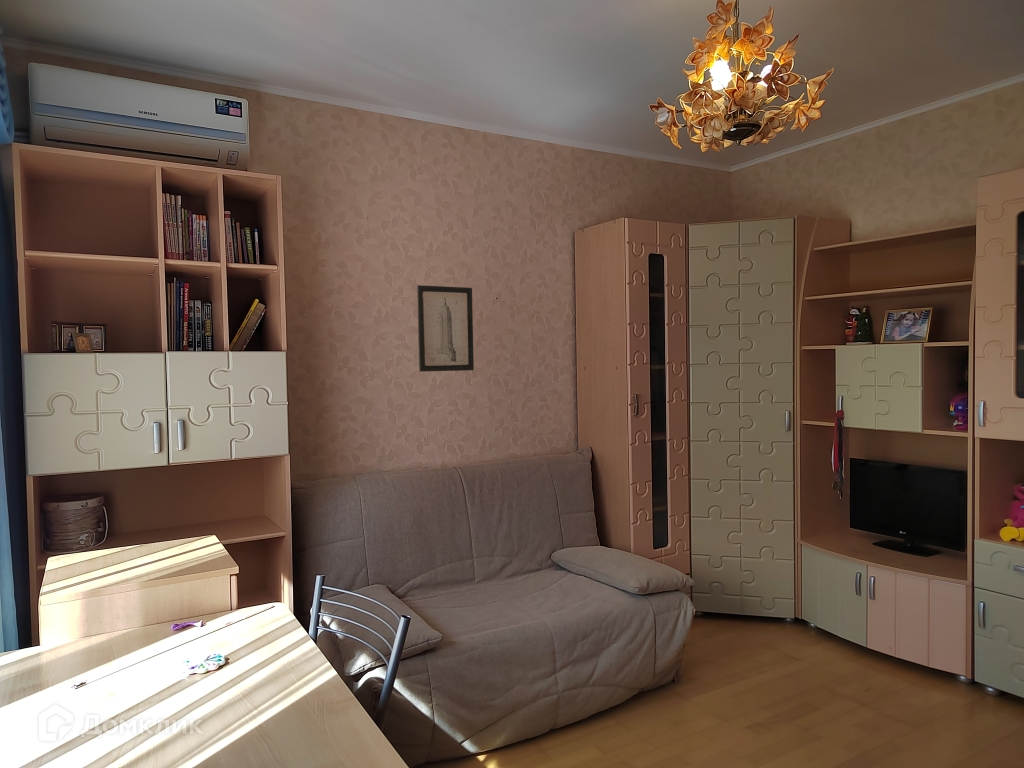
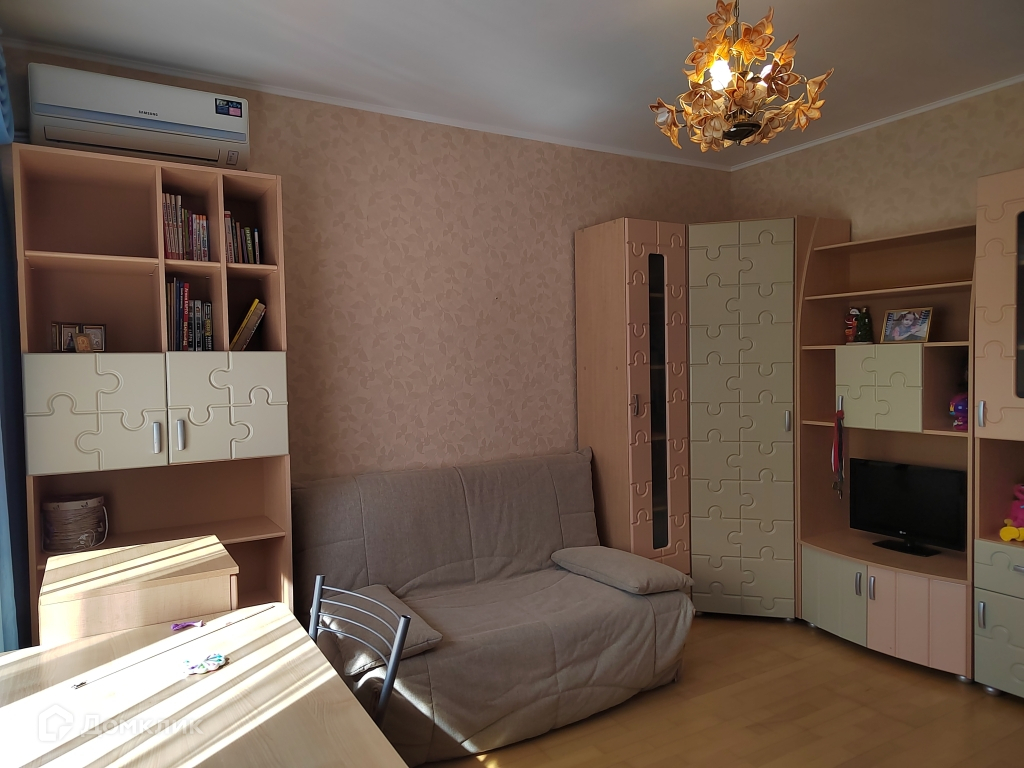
- wall art (446, 328)
